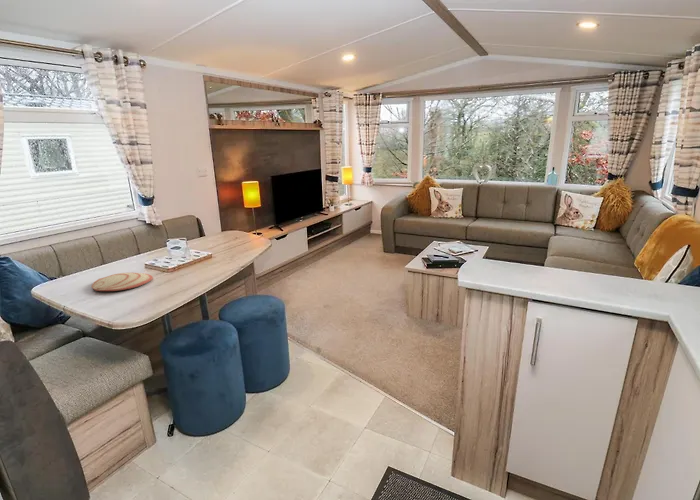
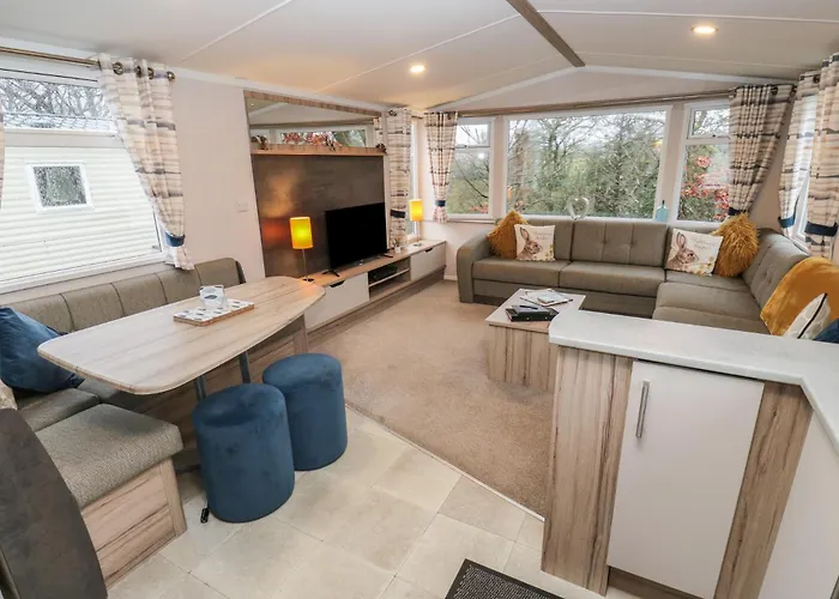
- plate (122, 279)
